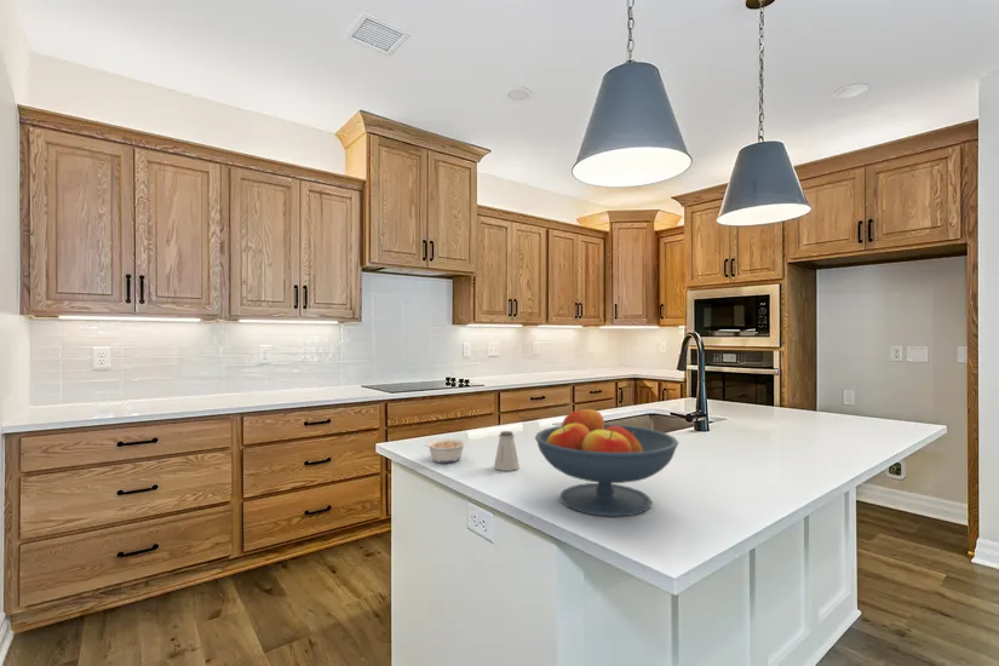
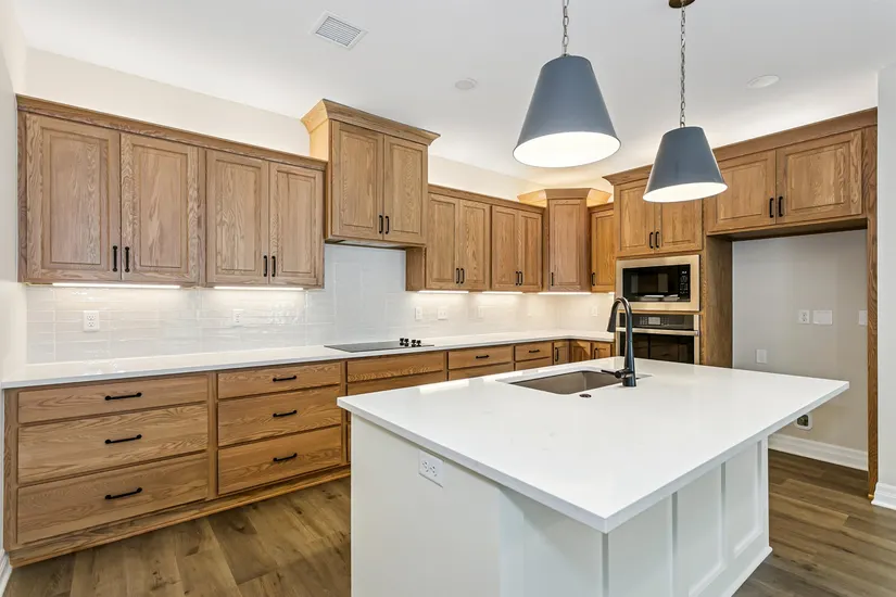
- legume (446, 449)
- fruit bowl (604, 457)
- saltshaker (506, 449)
